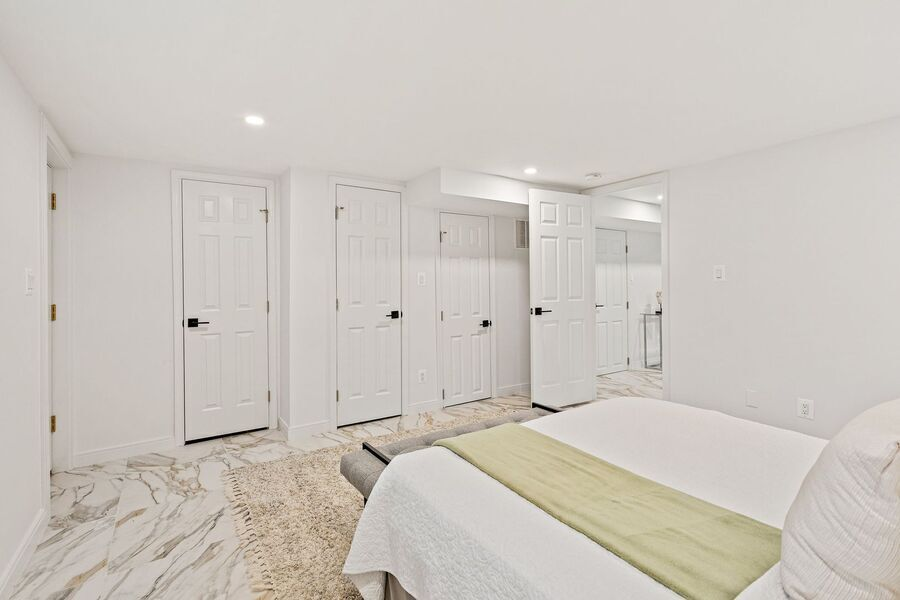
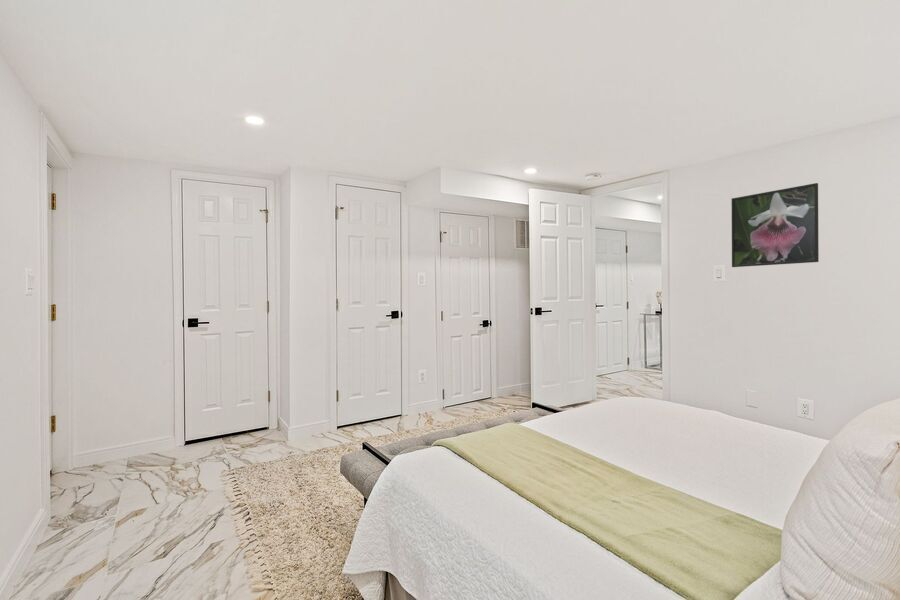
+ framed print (772, 228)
